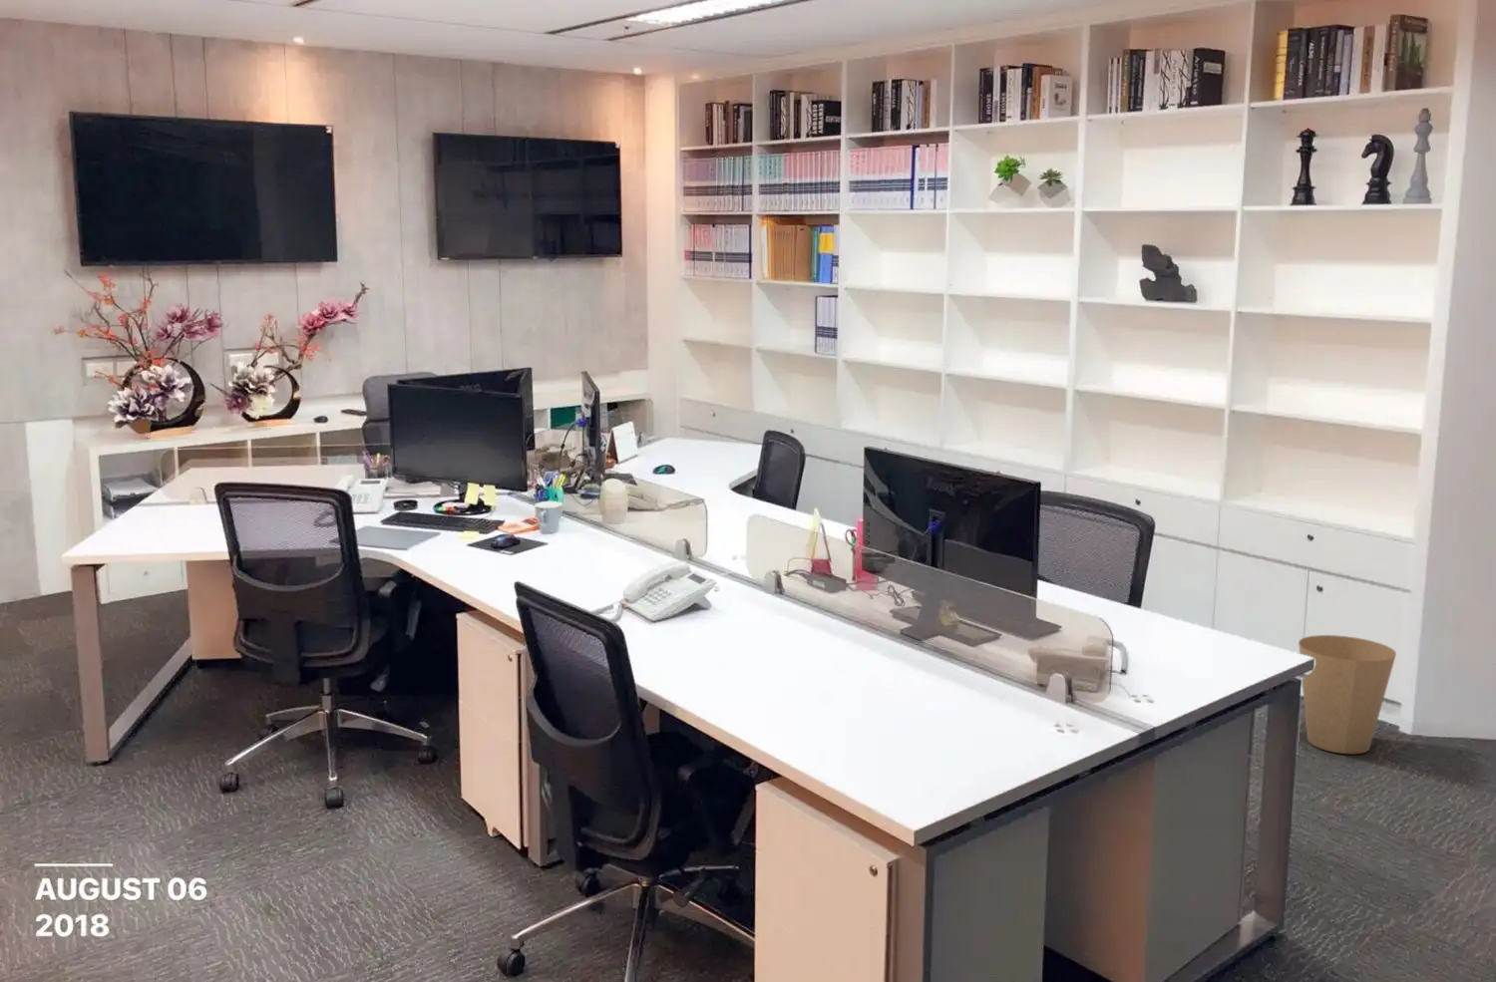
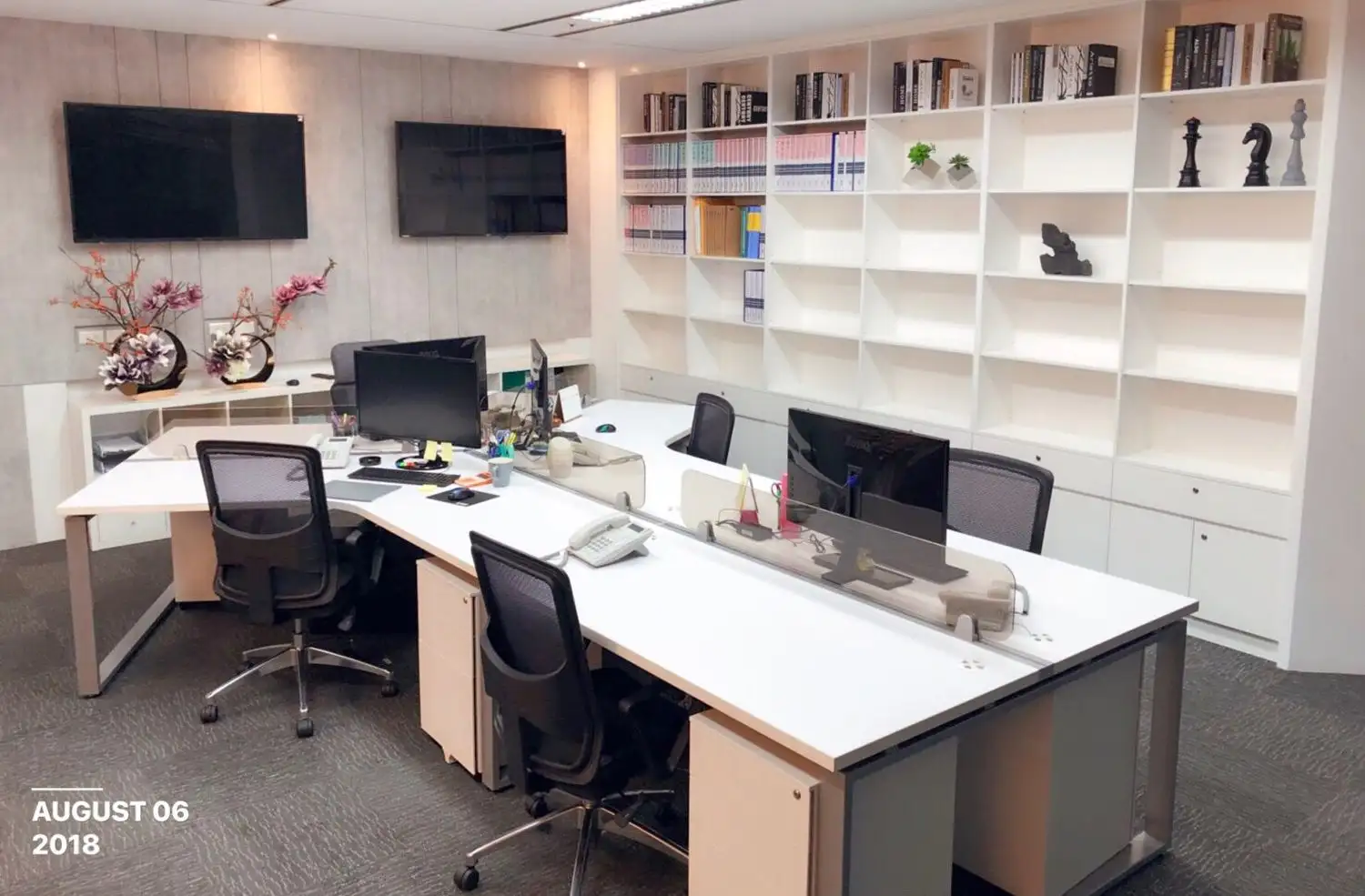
- trash can (1343, 695)
